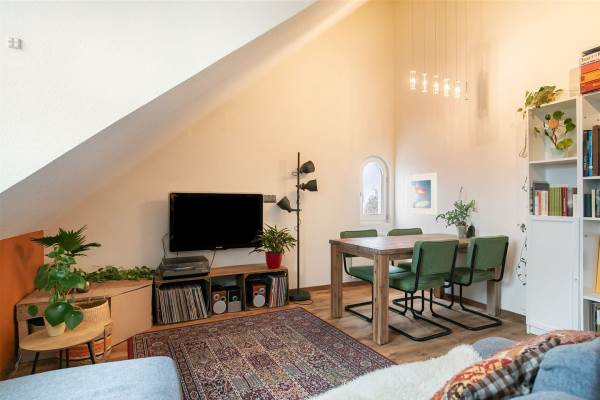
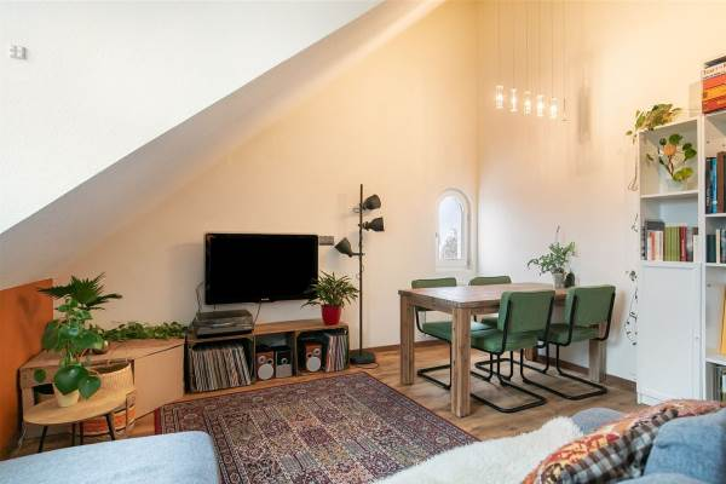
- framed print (420, 194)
